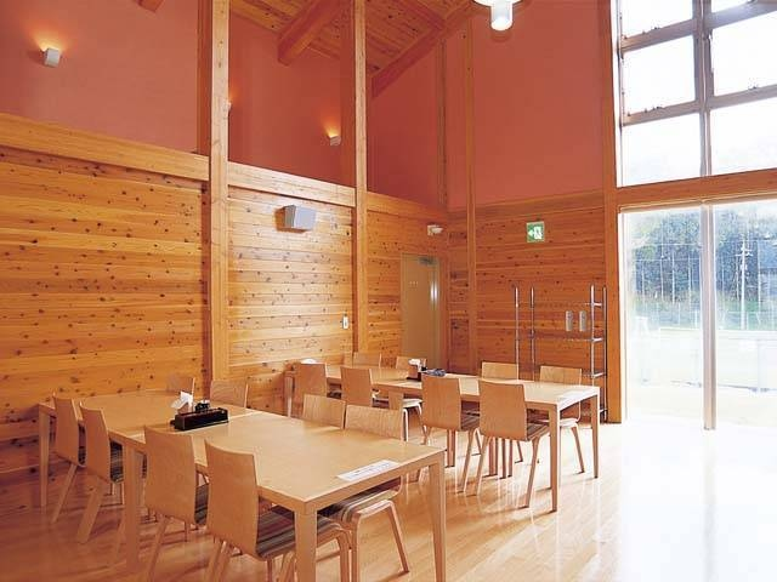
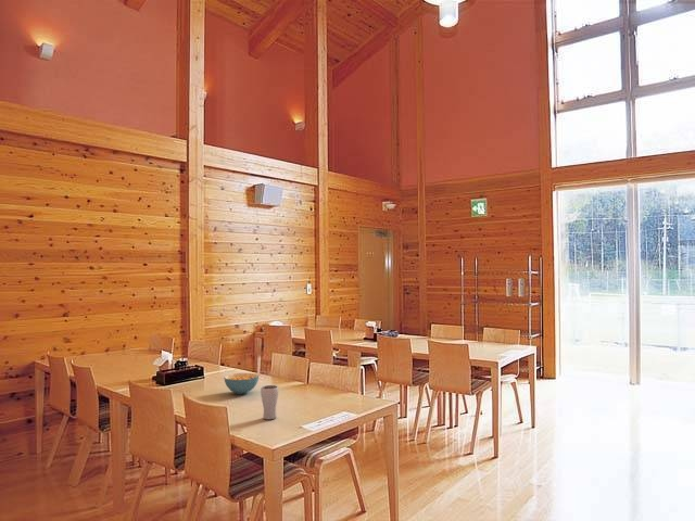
+ drinking glass (269, 402)
+ cereal bowl (241, 384)
